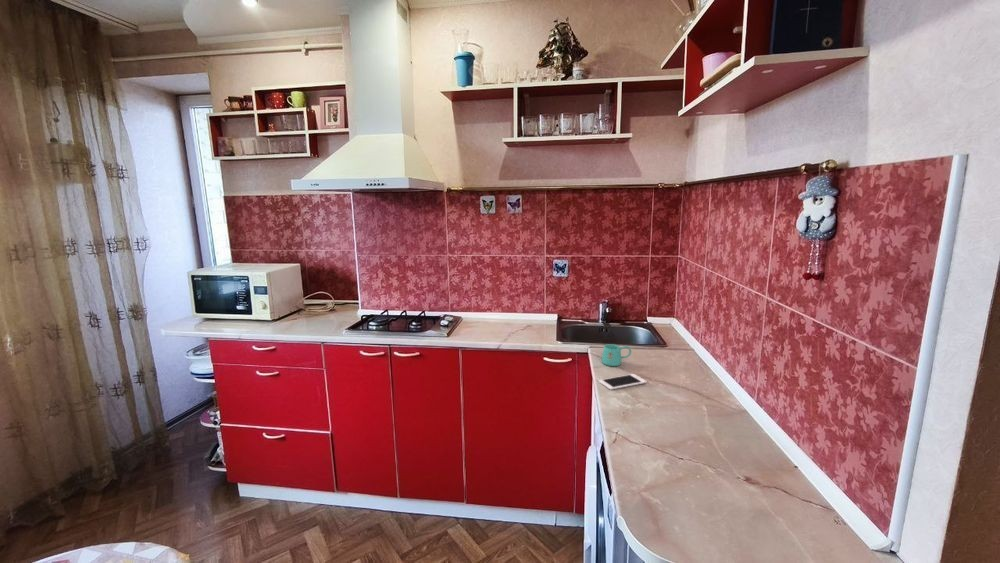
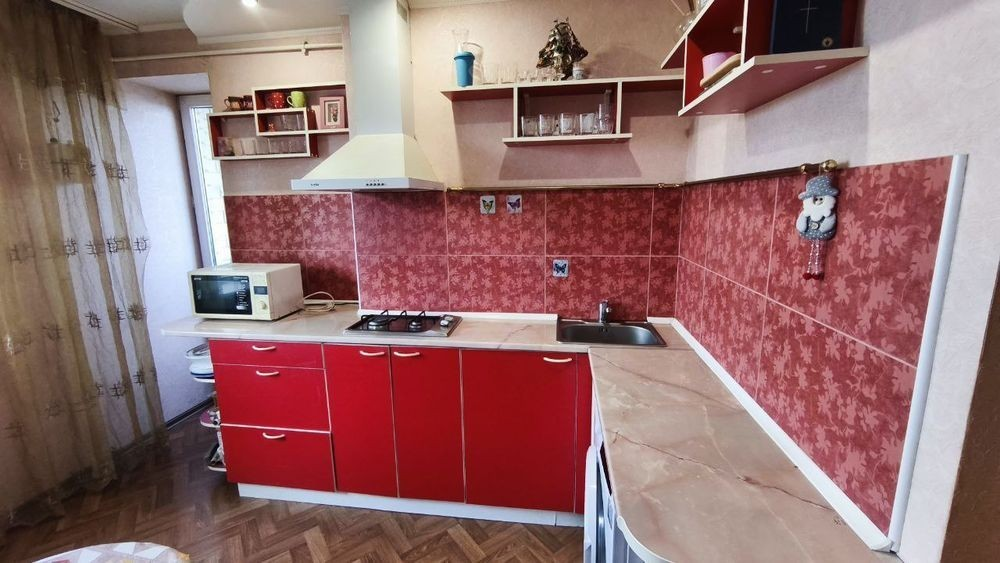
- mug (616, 354)
- cell phone (622, 381)
